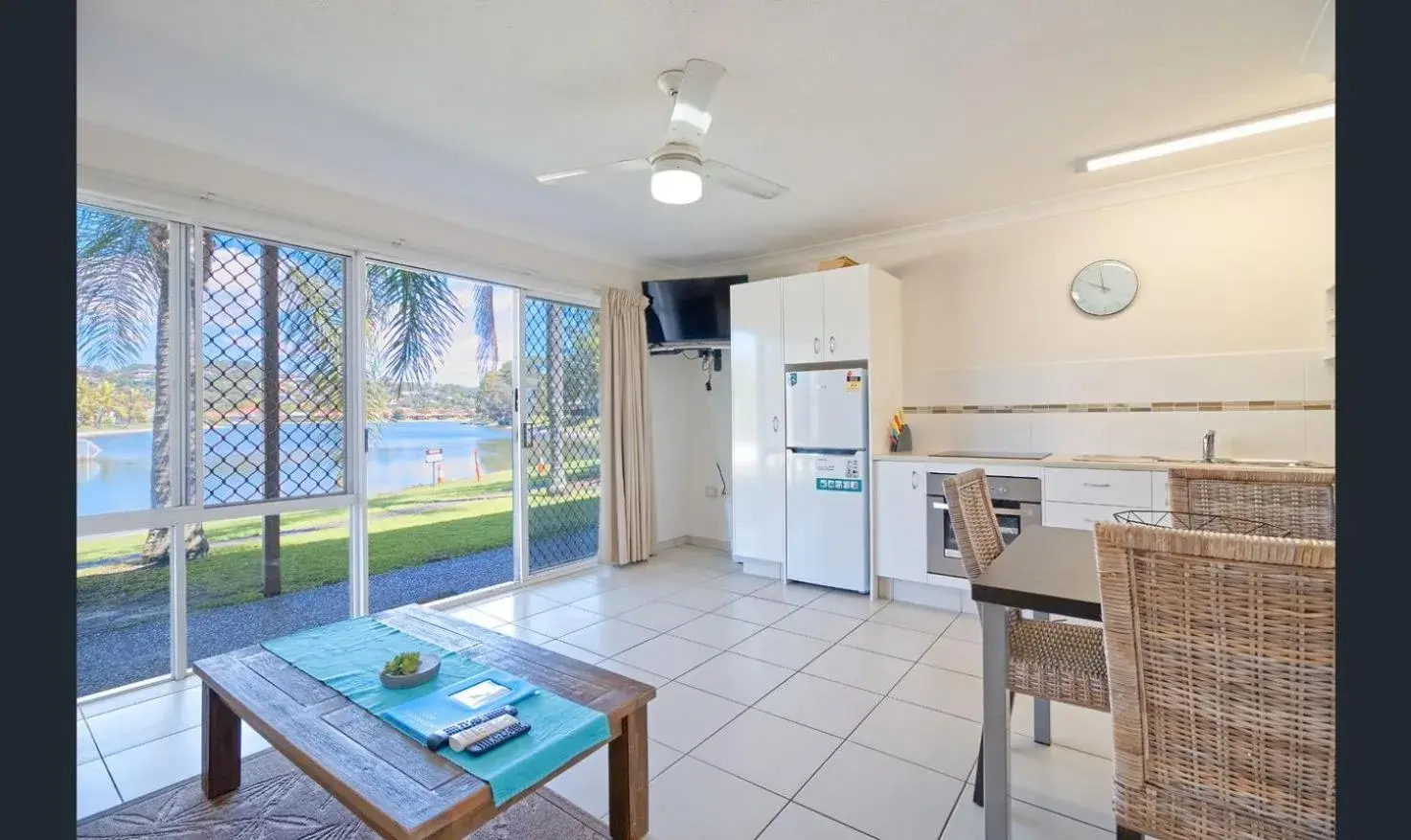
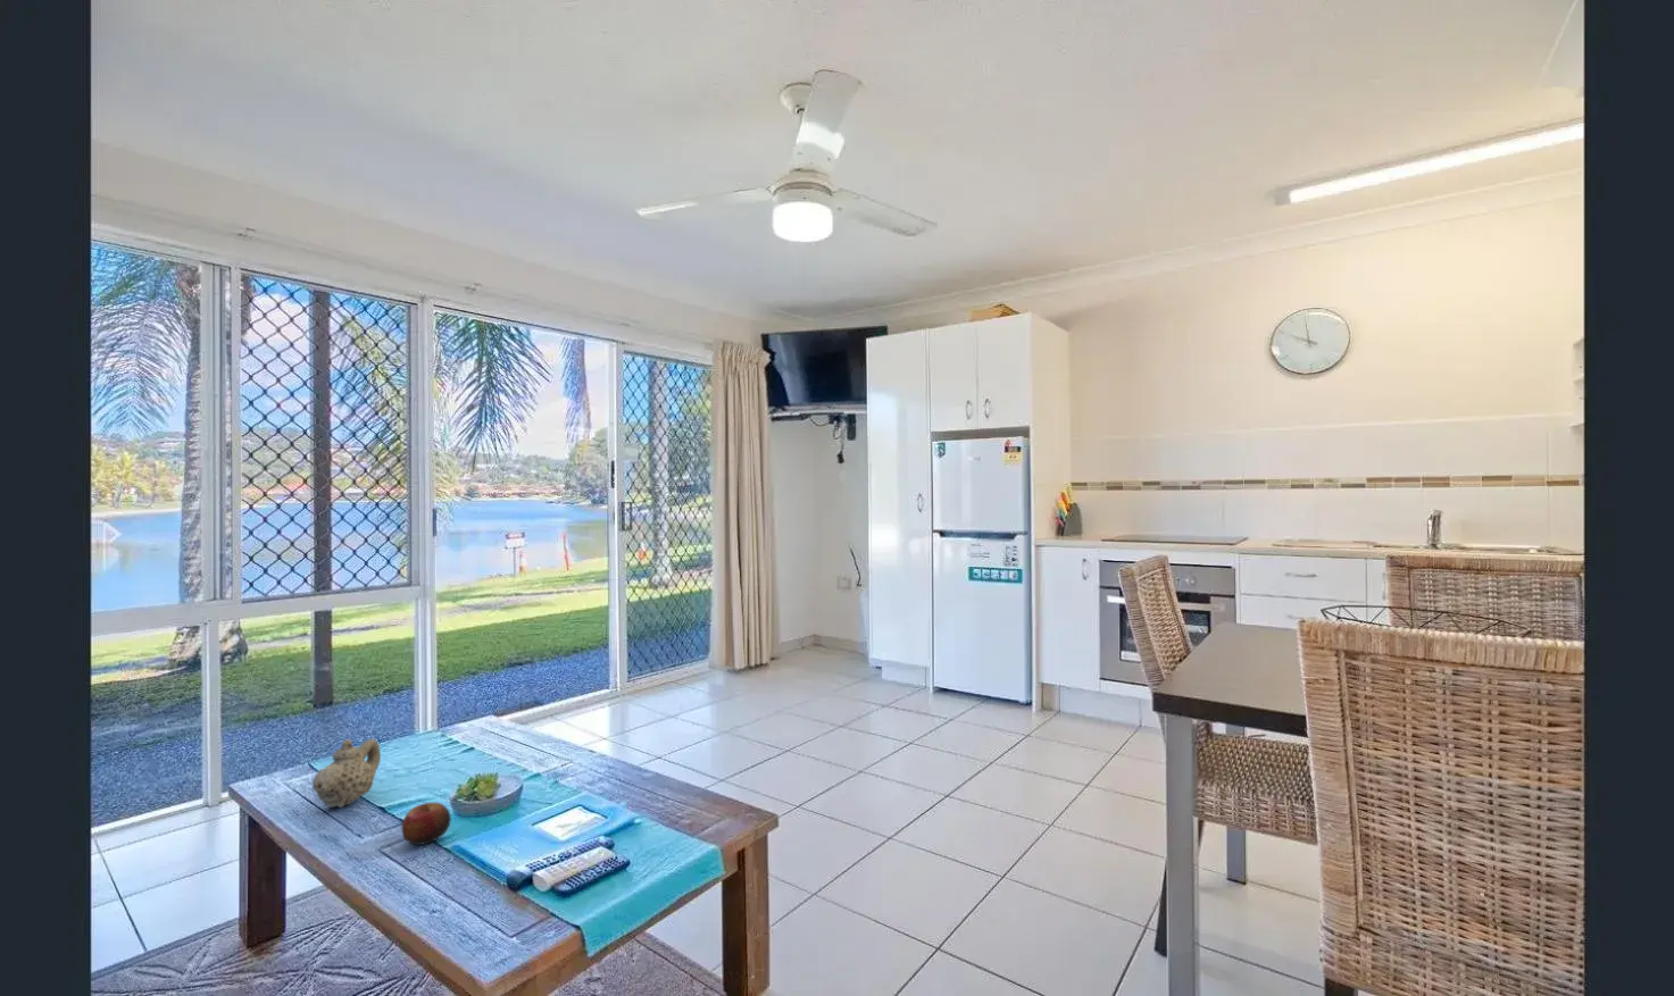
+ apple (426, 821)
+ teapot (346, 770)
